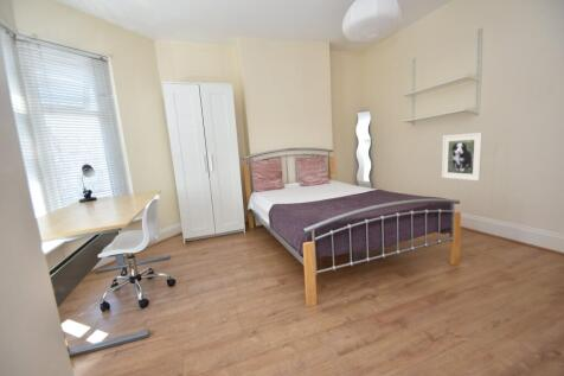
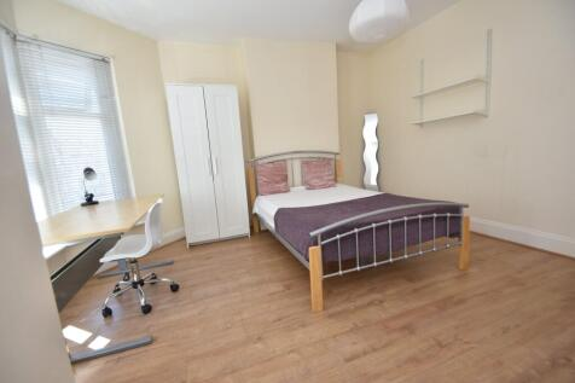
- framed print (460, 157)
